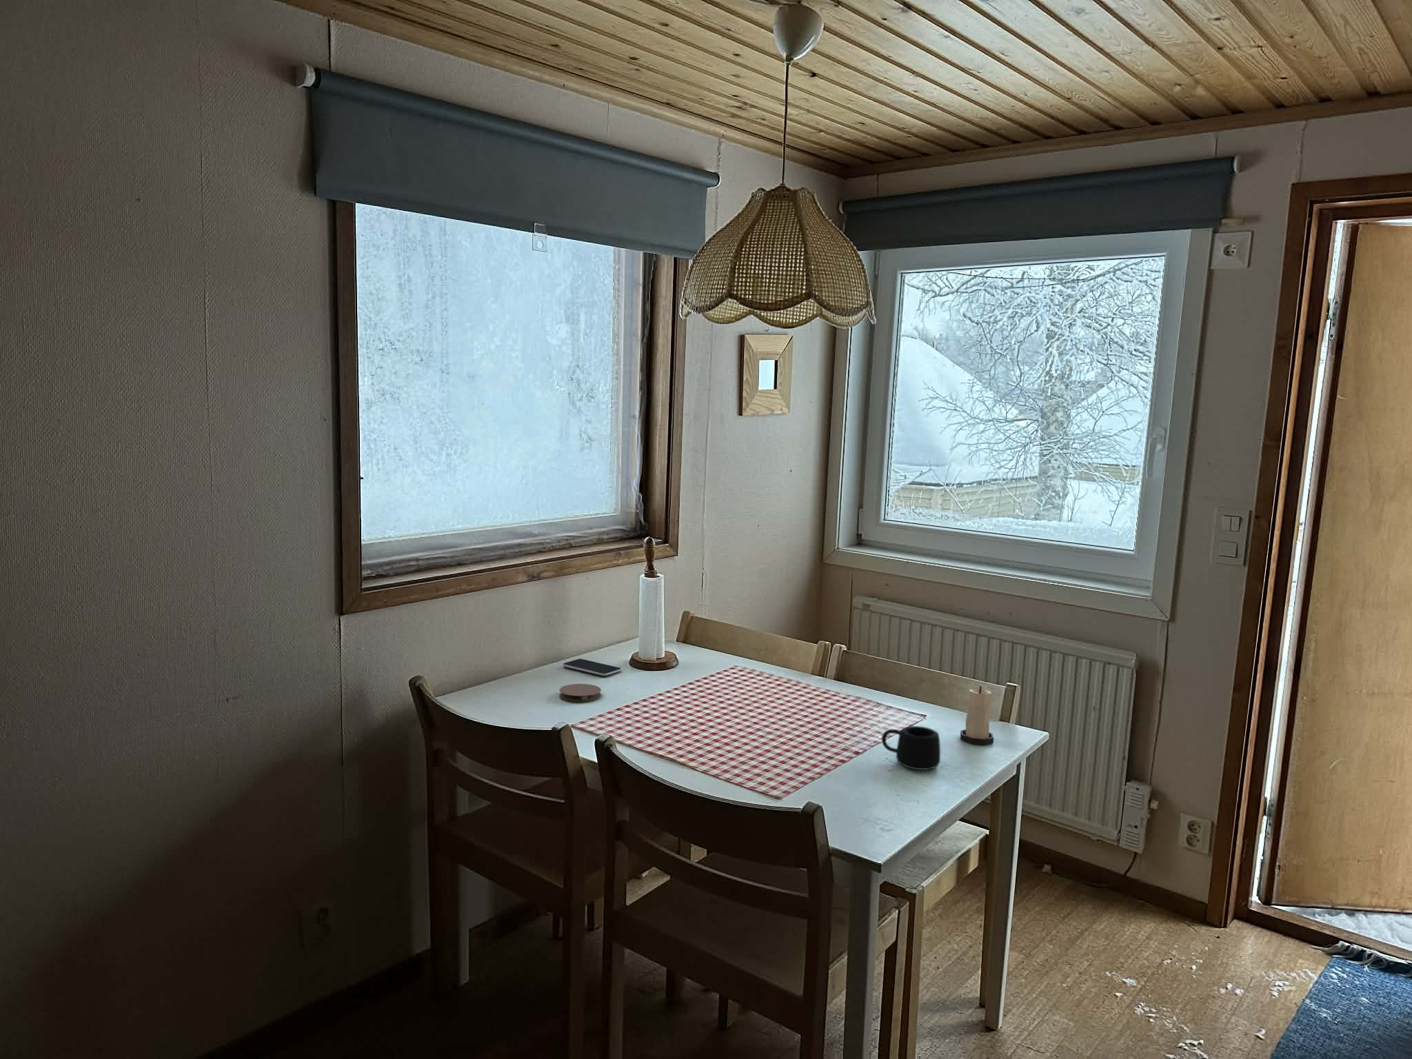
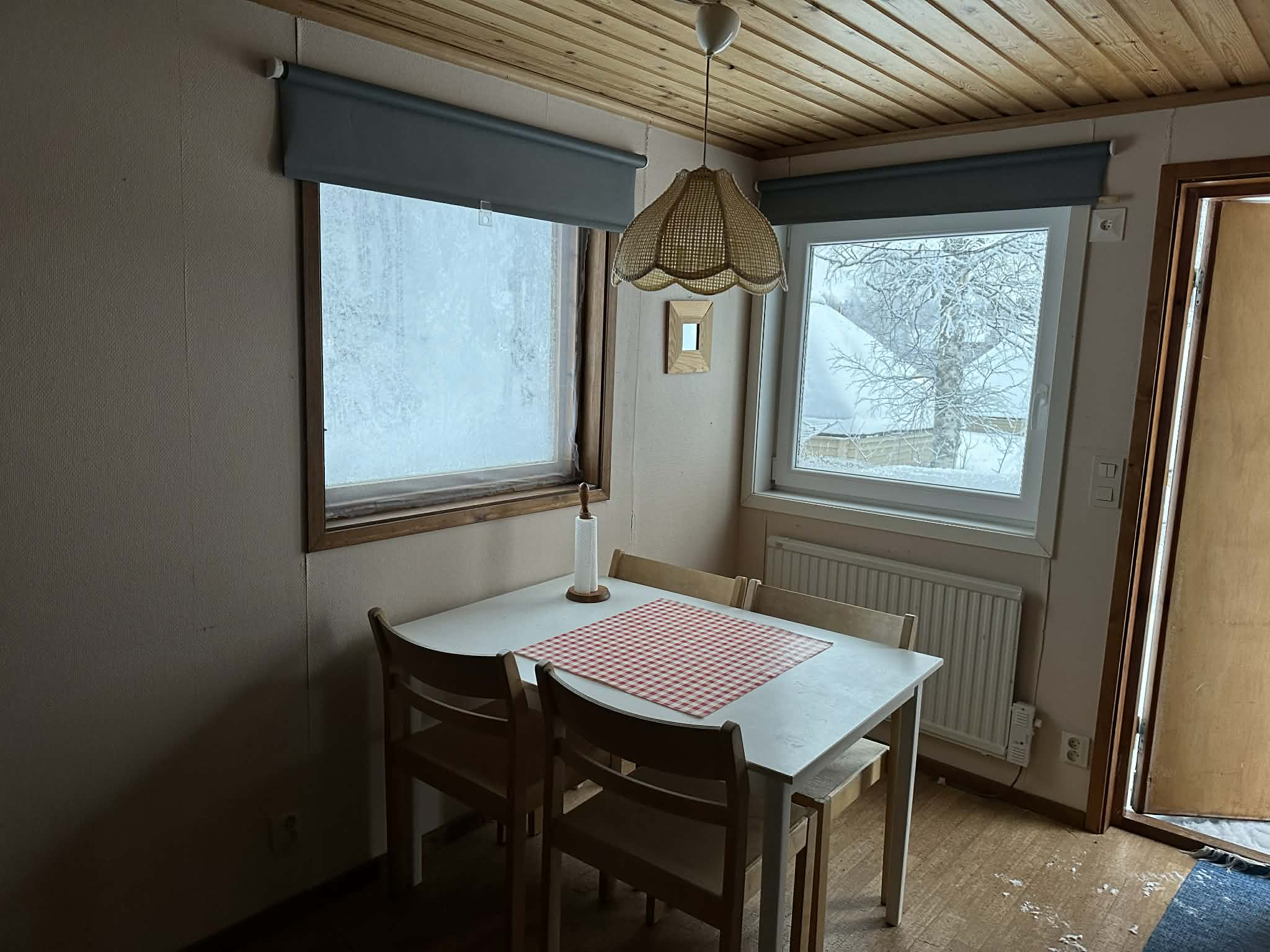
- coaster (580, 692)
- candle (978, 712)
- smartphone (591, 666)
- mug (911, 746)
